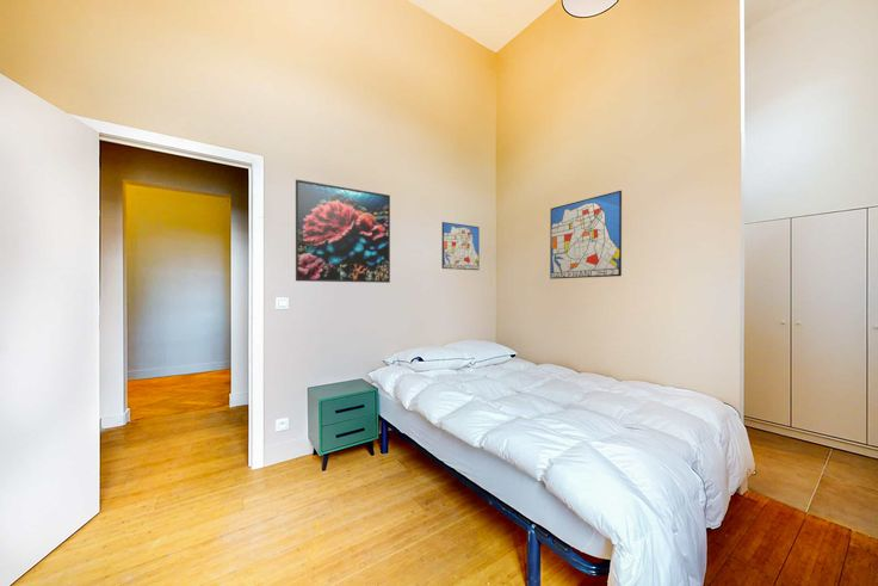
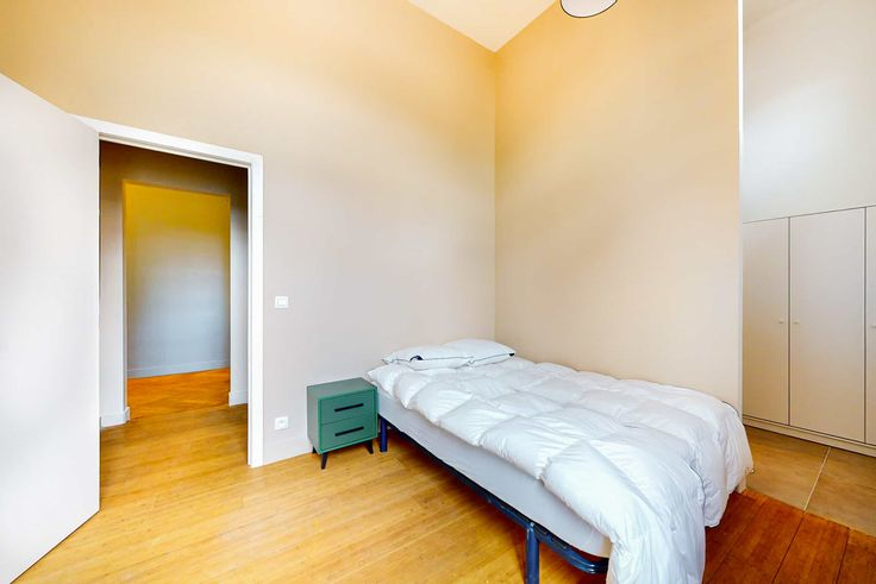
- wall art (582, 239)
- wall art (460, 246)
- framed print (346, 234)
